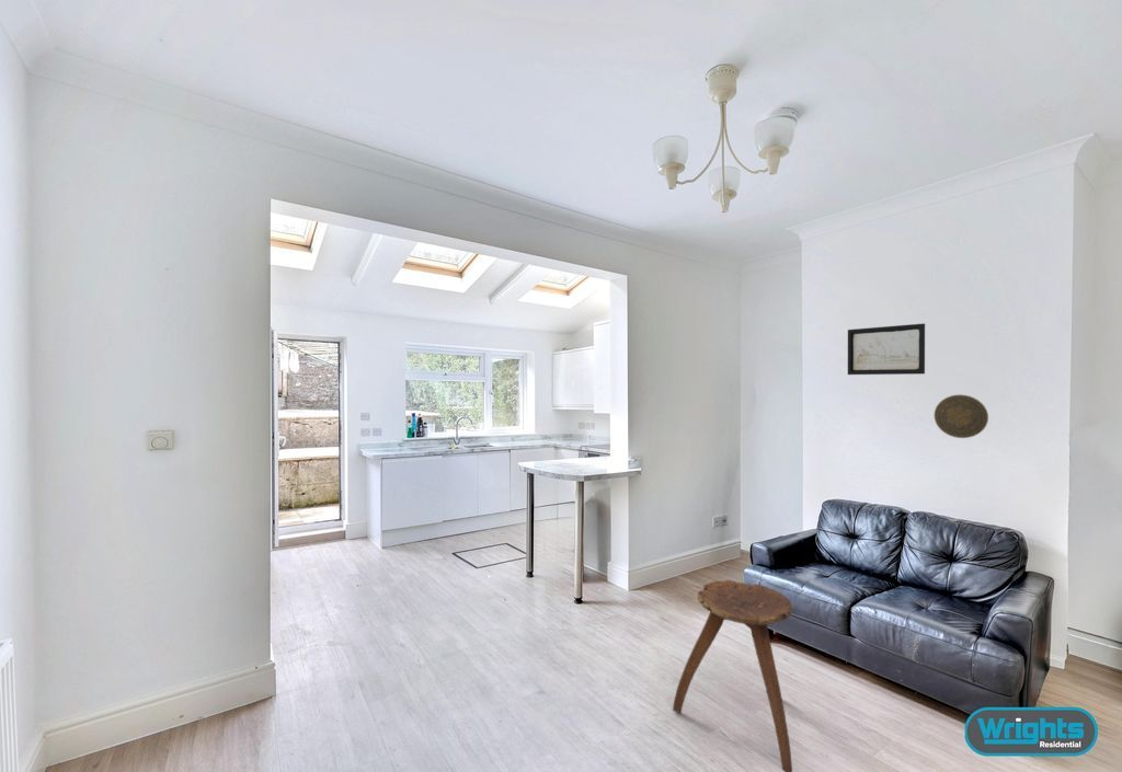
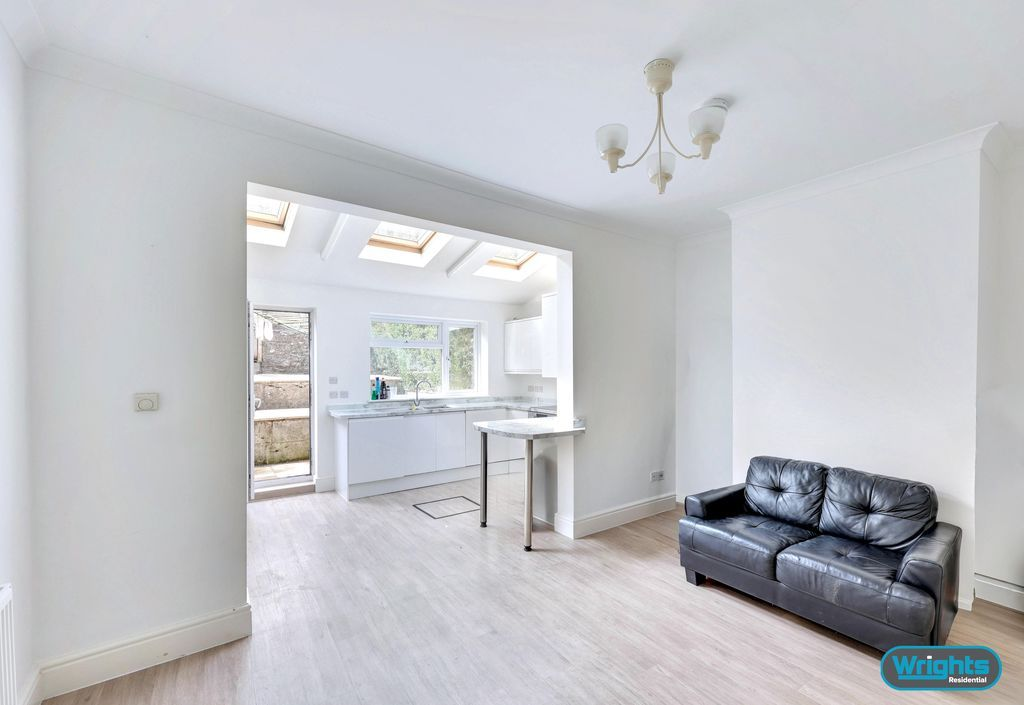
- wall art (883, 350)
- stool (758, 659)
- decorative plate (959, 416)
